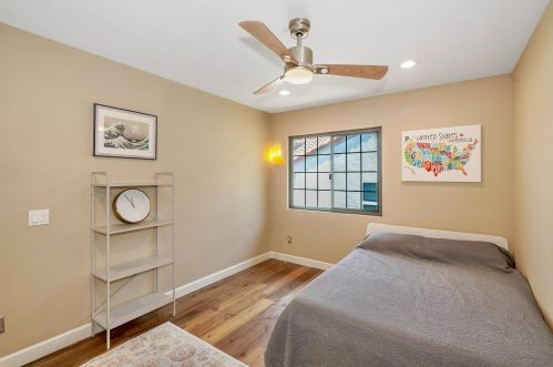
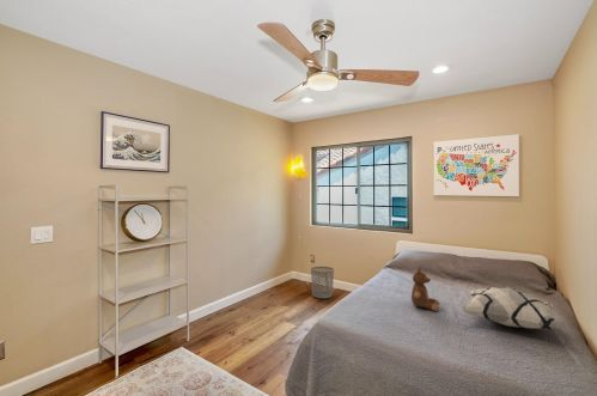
+ waste bin (322, 281)
+ teddy bear (425, 287)
+ decorative pillow (508, 306)
